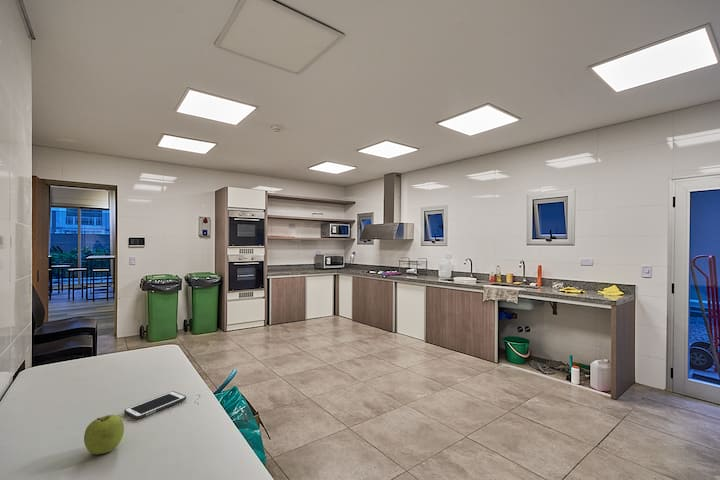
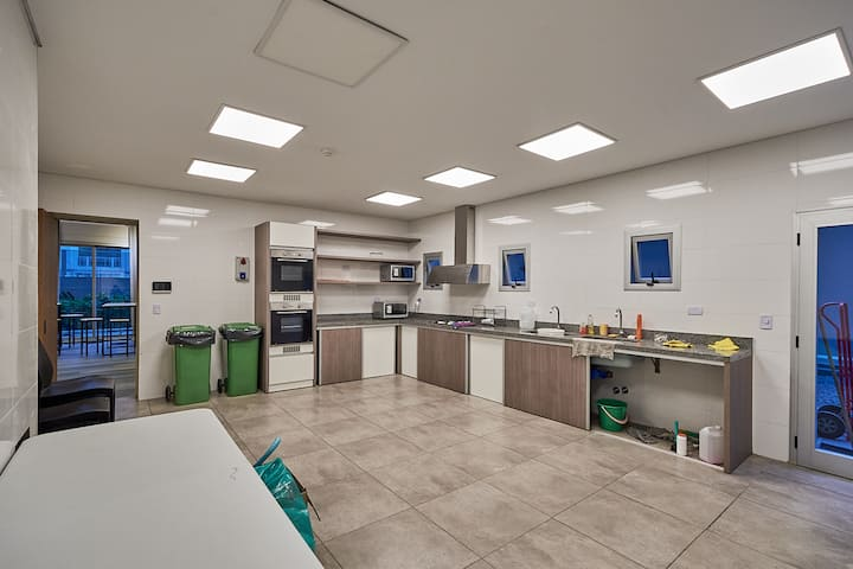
- fruit (104, 432)
- cell phone (156, 404)
